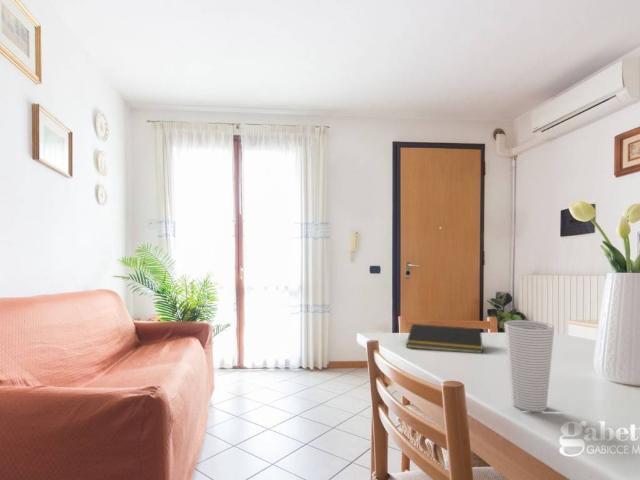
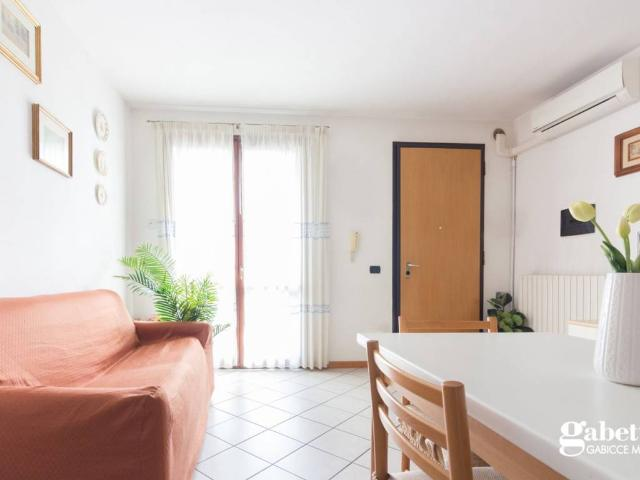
- notepad (444, 337)
- cup (528, 365)
